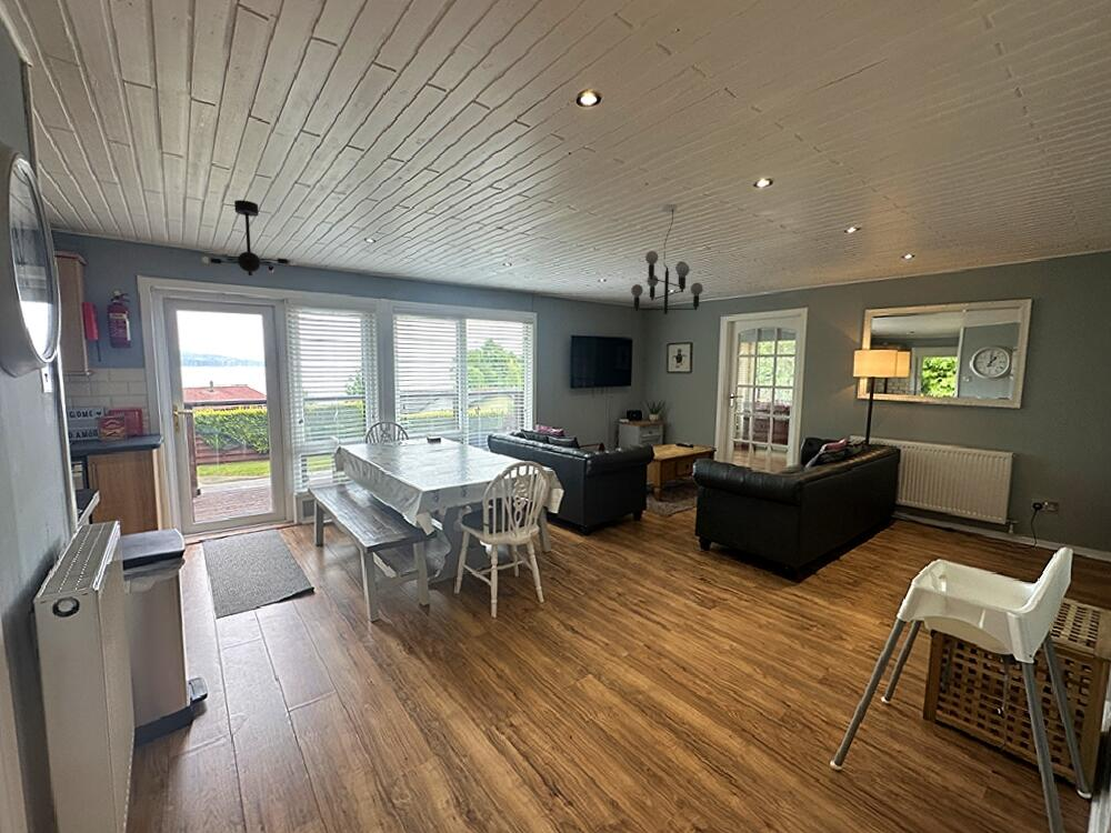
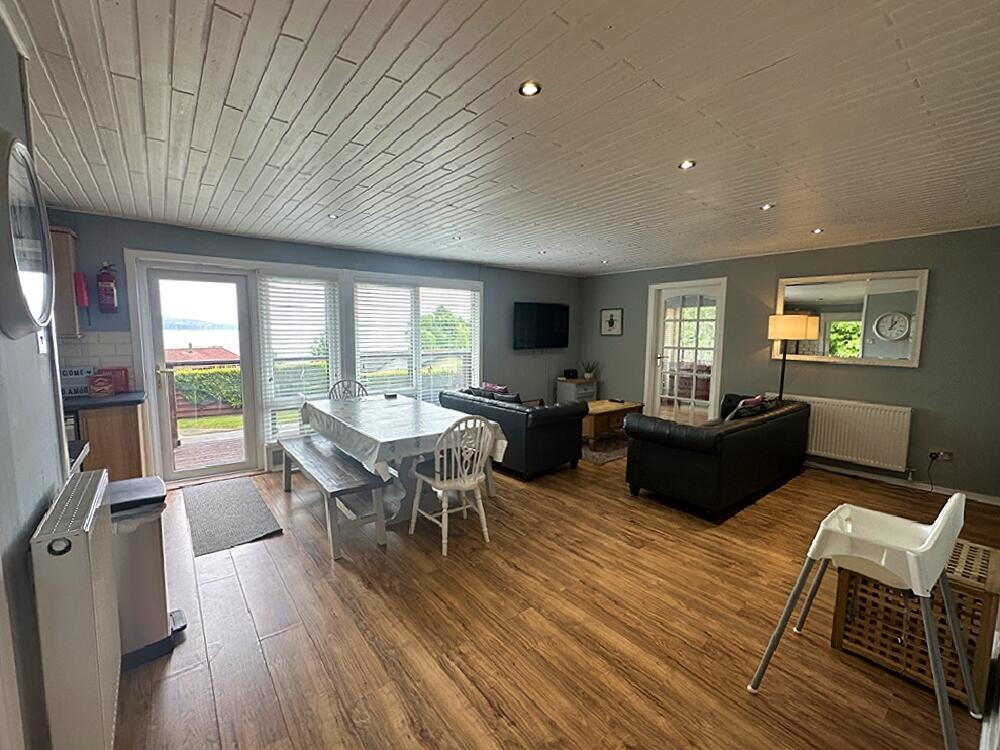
- chandelier (664, 257)
- ceiling light fixture (248, 240)
